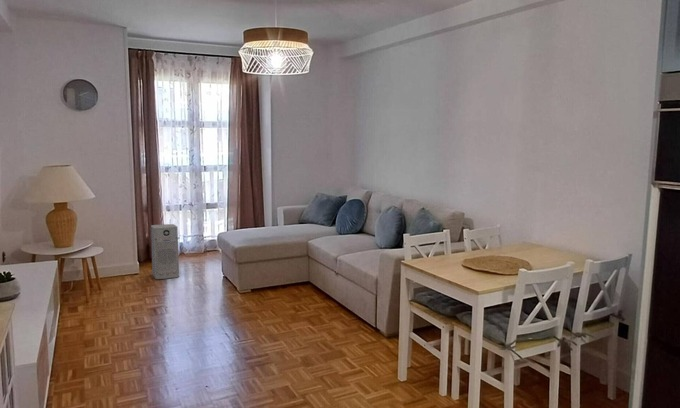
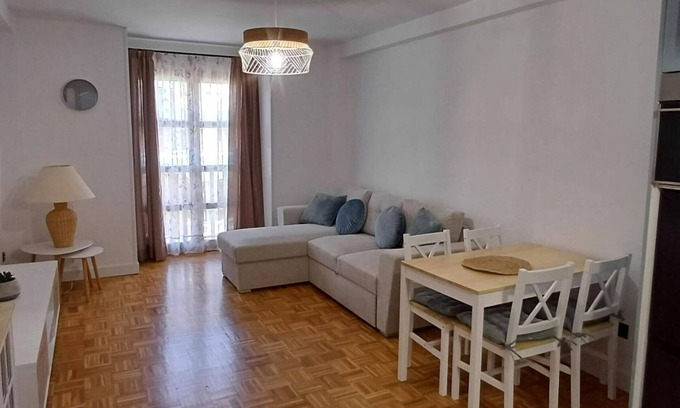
- air purifier (164, 250)
